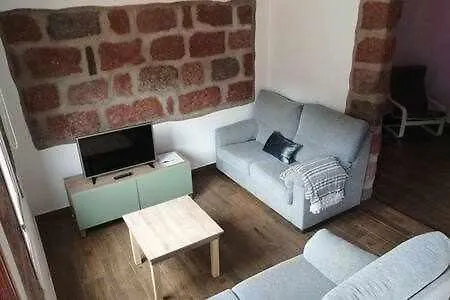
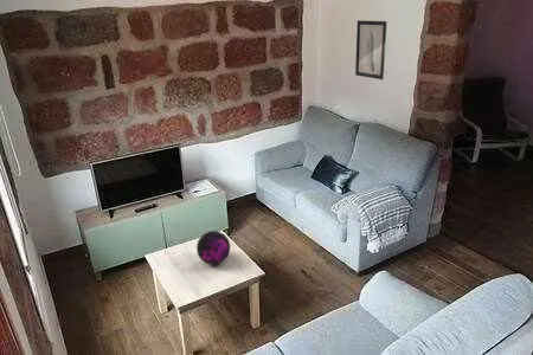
+ decorative orb (213, 247)
+ wall art (370, 50)
